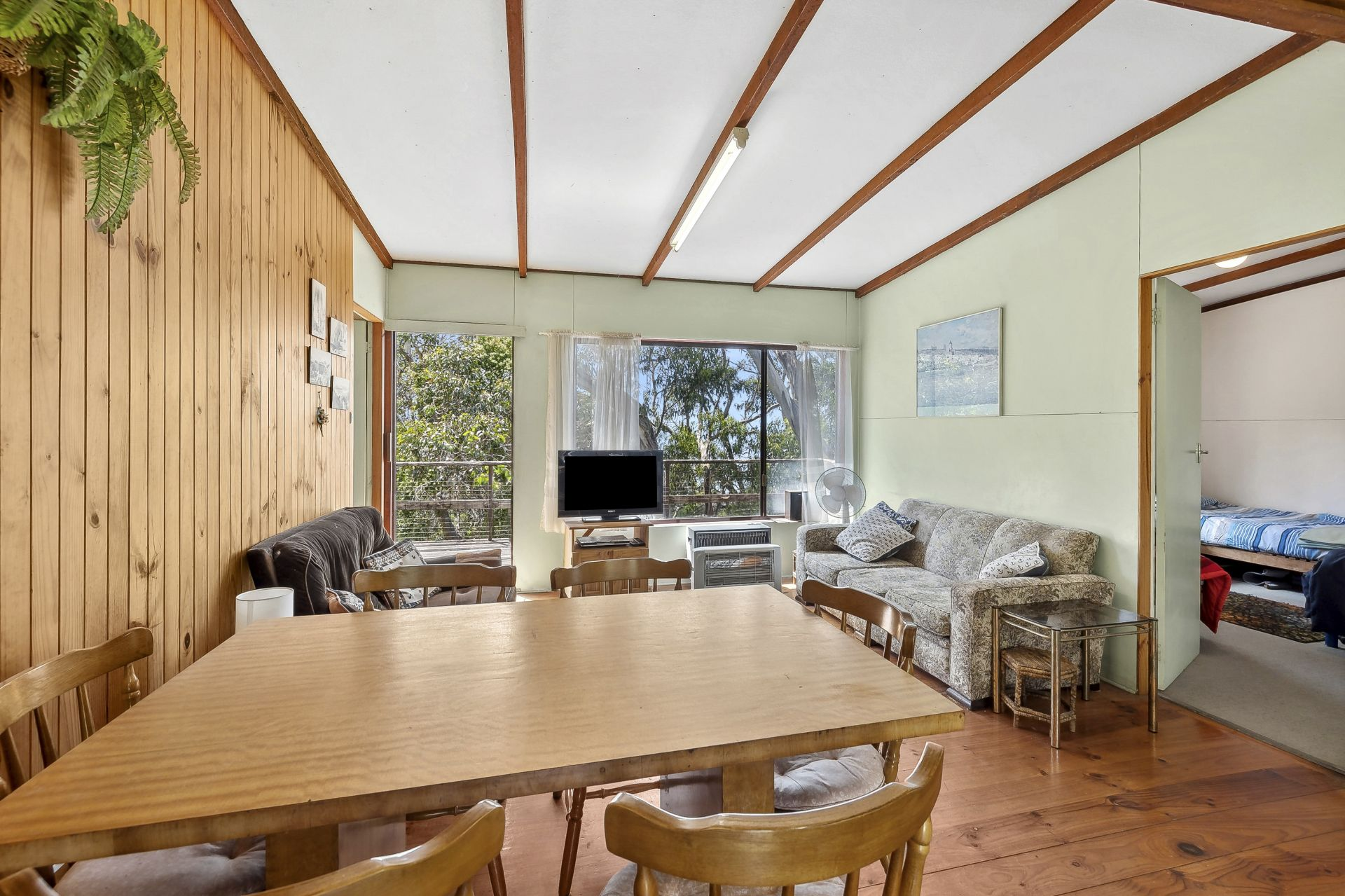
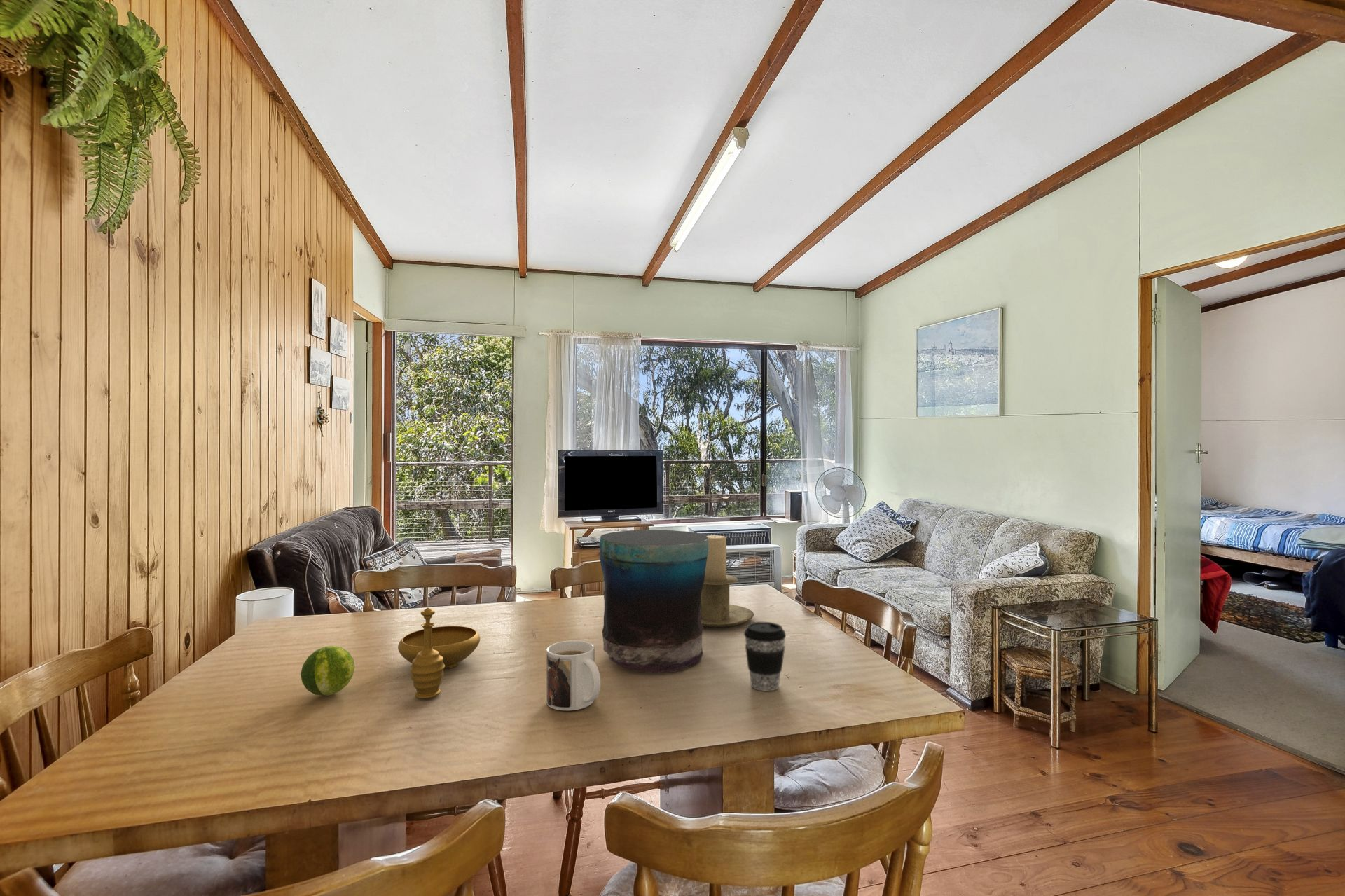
+ coffee cup (764, 656)
+ fruit (328, 670)
+ candle holder (715, 577)
+ decorative bowl (436, 633)
+ vase (653, 596)
+ mug (572, 676)
